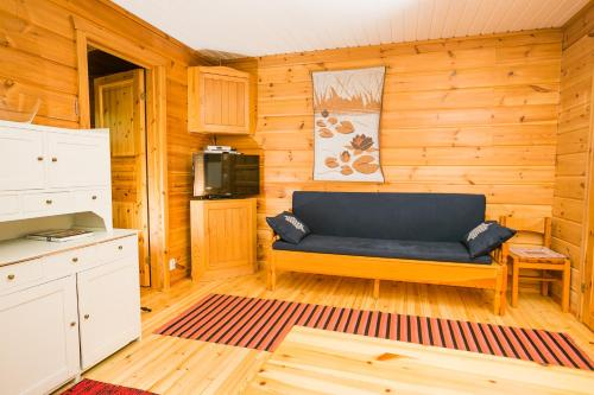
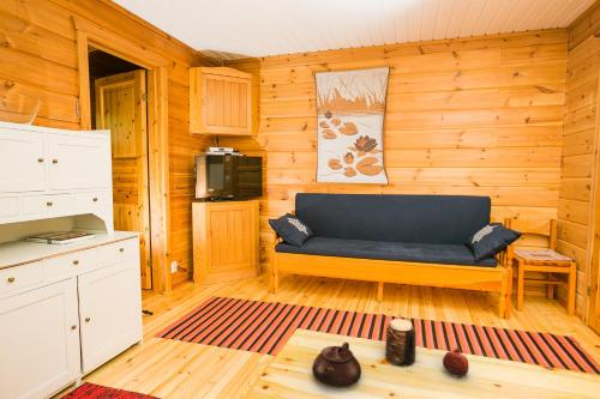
+ fruit (455, 361)
+ jar (400, 340)
+ teapot (337, 362)
